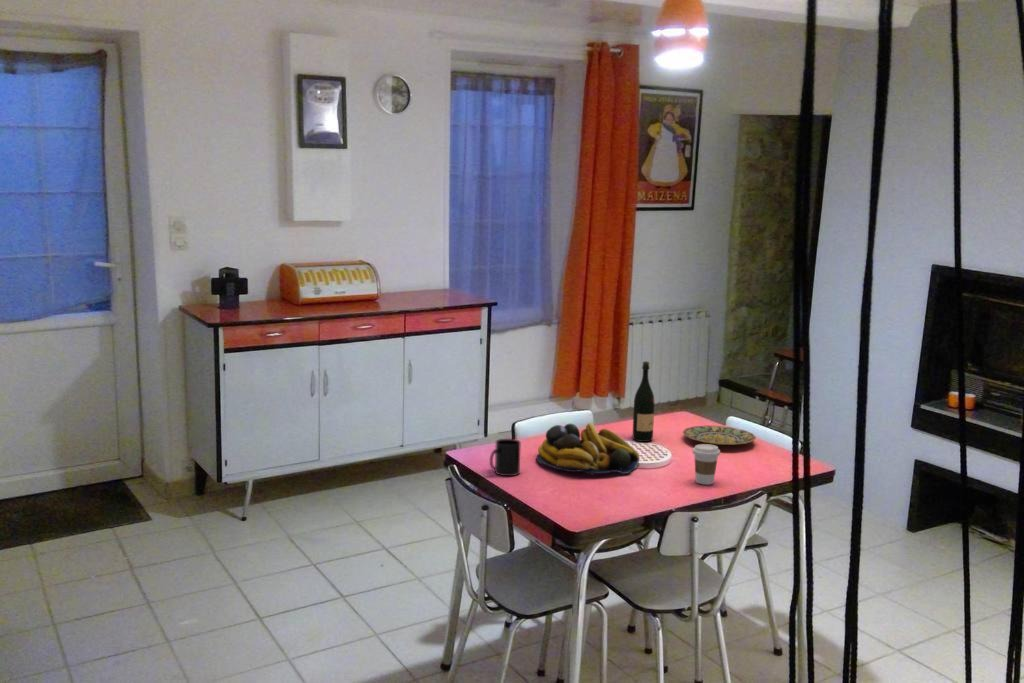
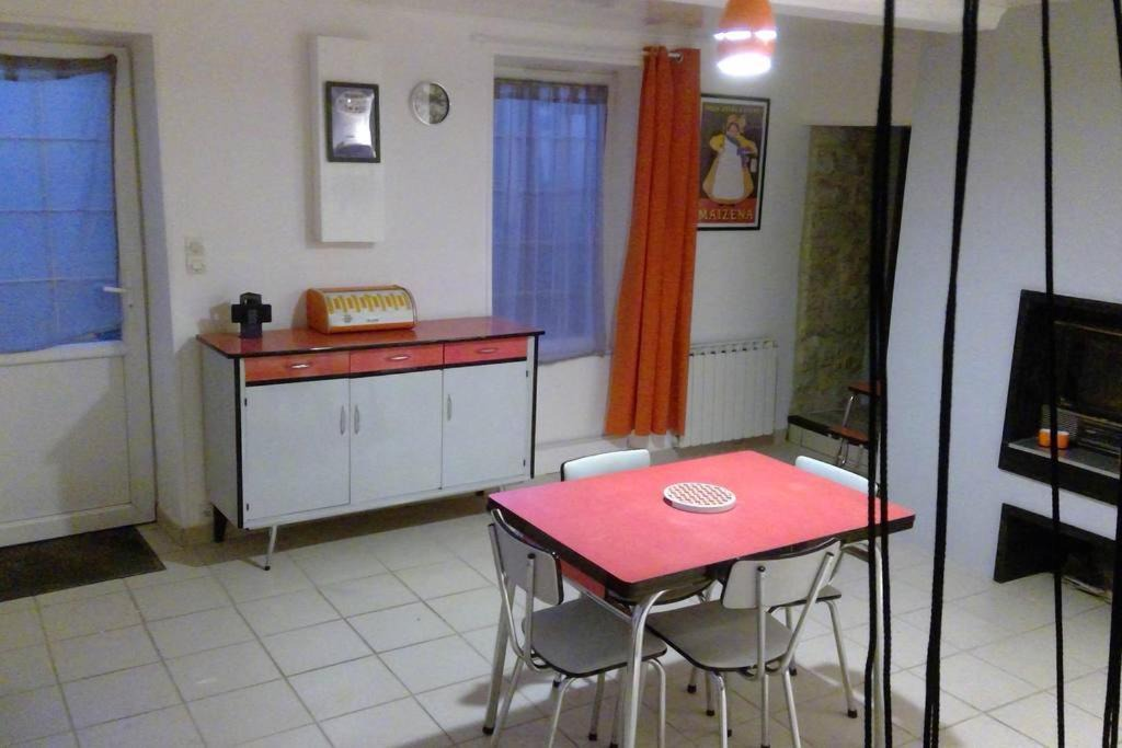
- plate (718, 437)
- mug (503, 458)
- fruit bowl (587, 443)
- wine bottle (644, 400)
- coffee cup (705, 464)
